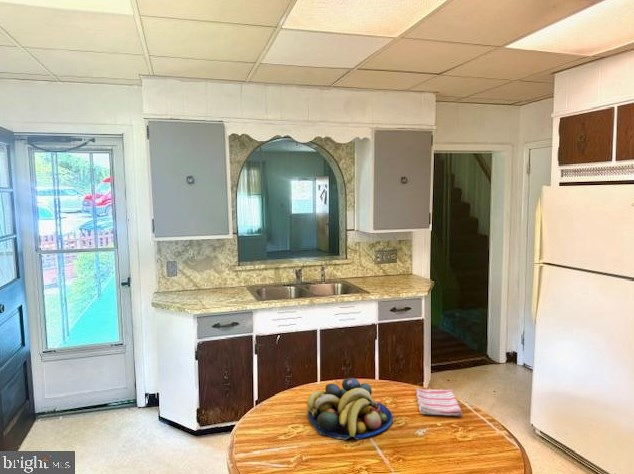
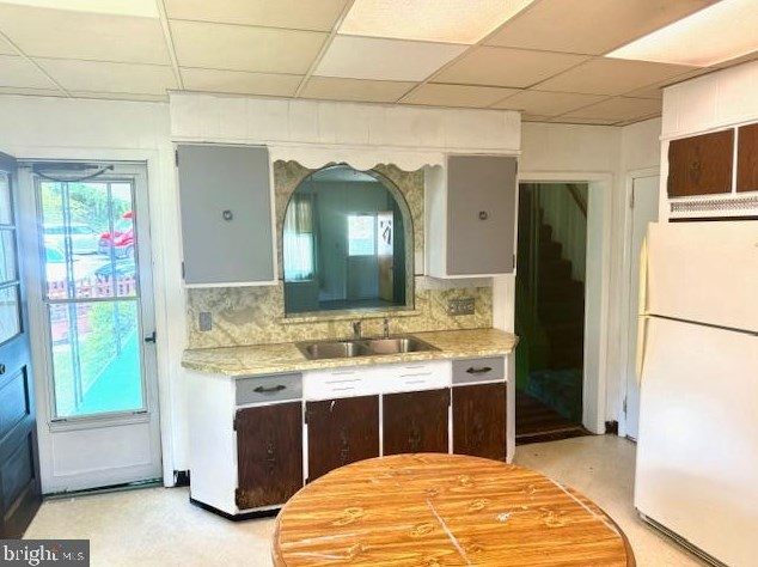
- dish towel (437, 399)
- fruit bowl (350, 402)
